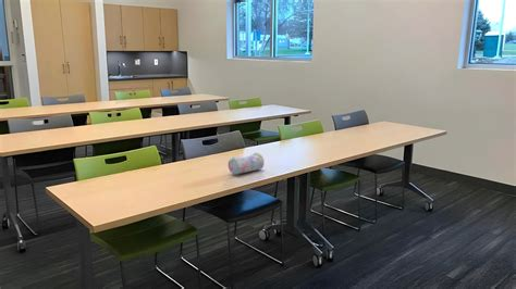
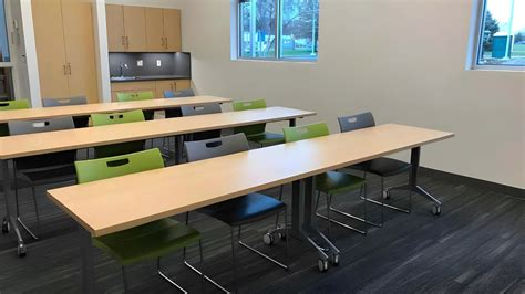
- pencil case (246, 163)
